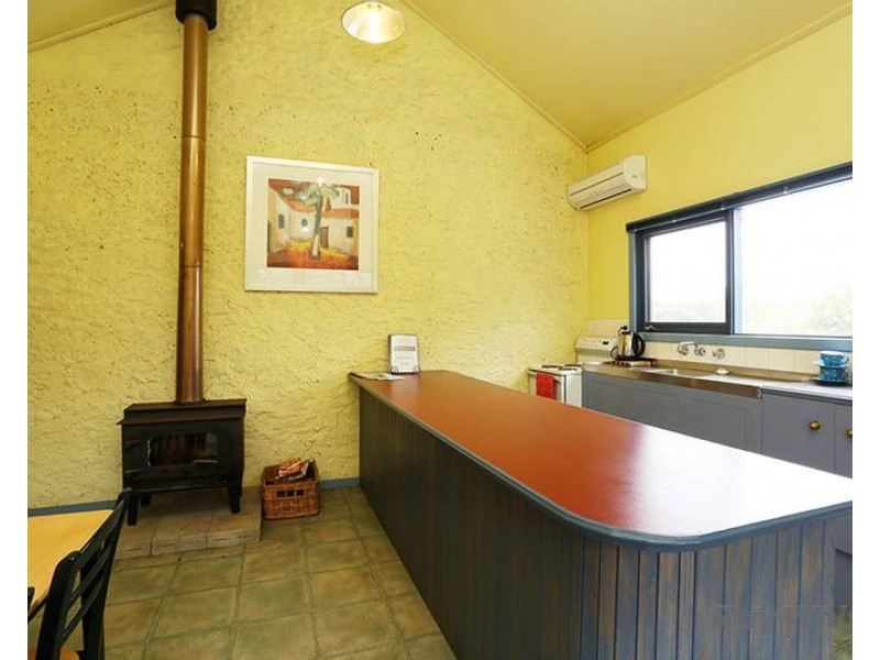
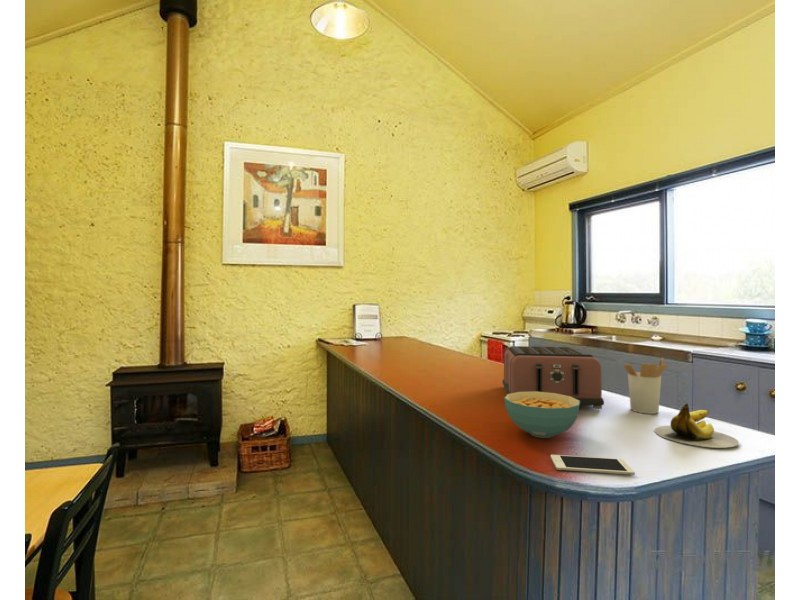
+ cereal bowl (541, 416)
+ toaster (548, 374)
+ banana (694, 418)
+ cell phone (590, 464)
+ utensil holder (647, 385)
